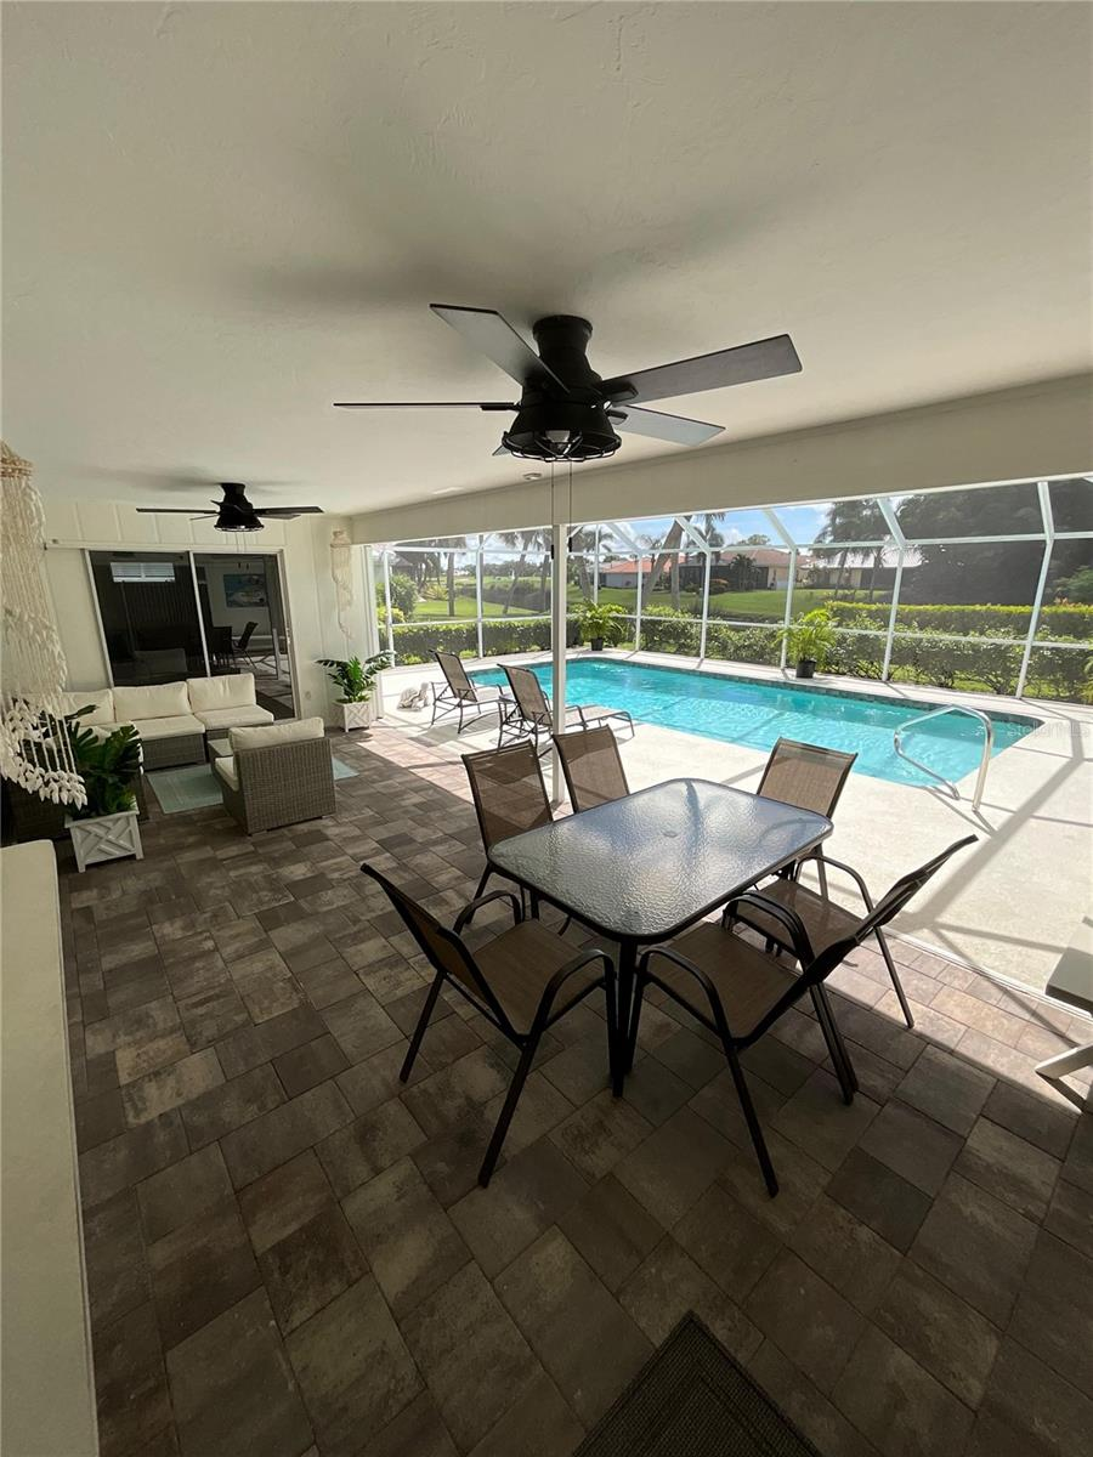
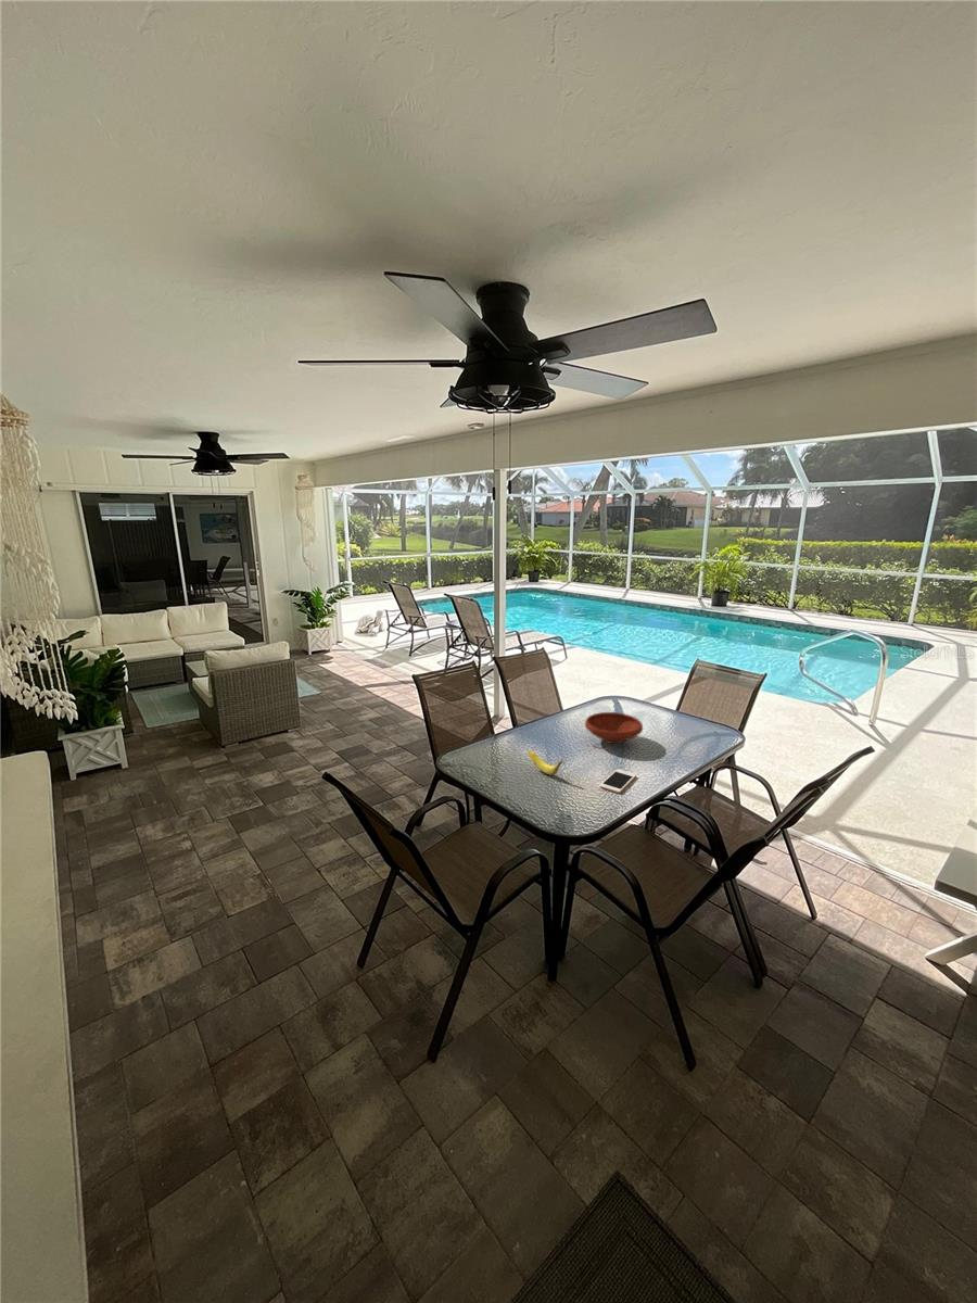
+ cell phone (618, 780)
+ banana (544, 762)
+ bowl (612, 731)
